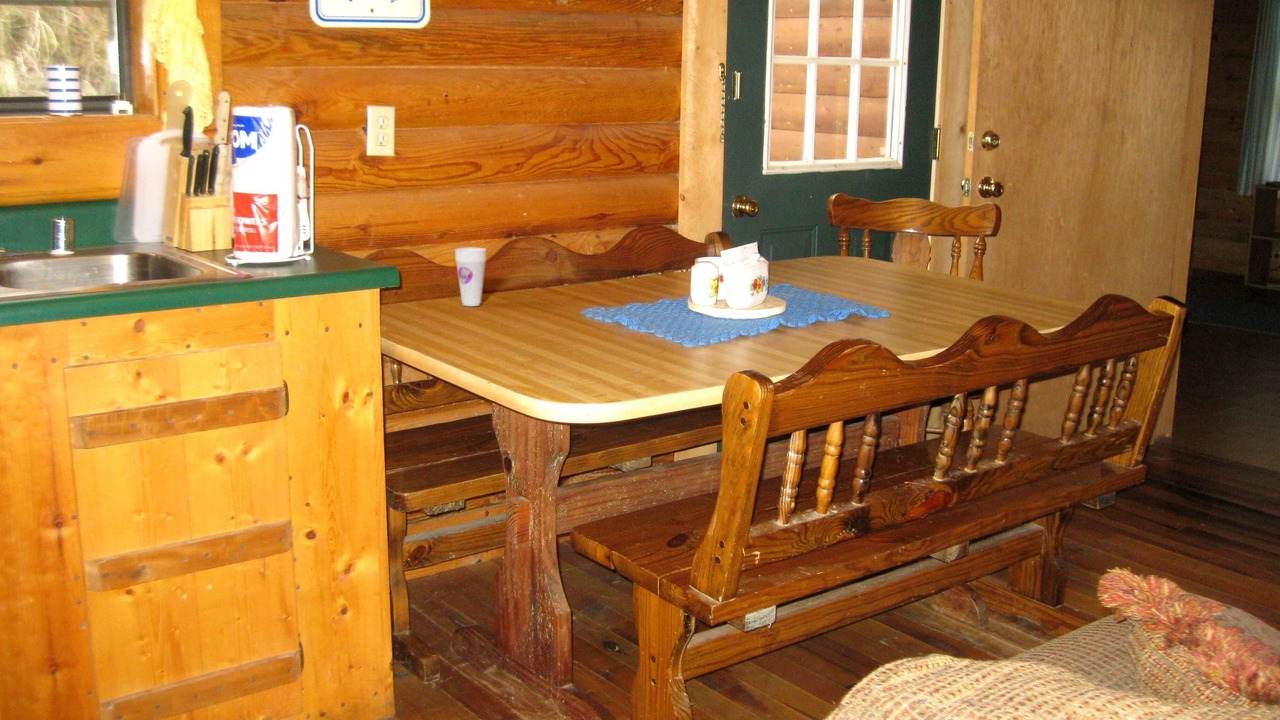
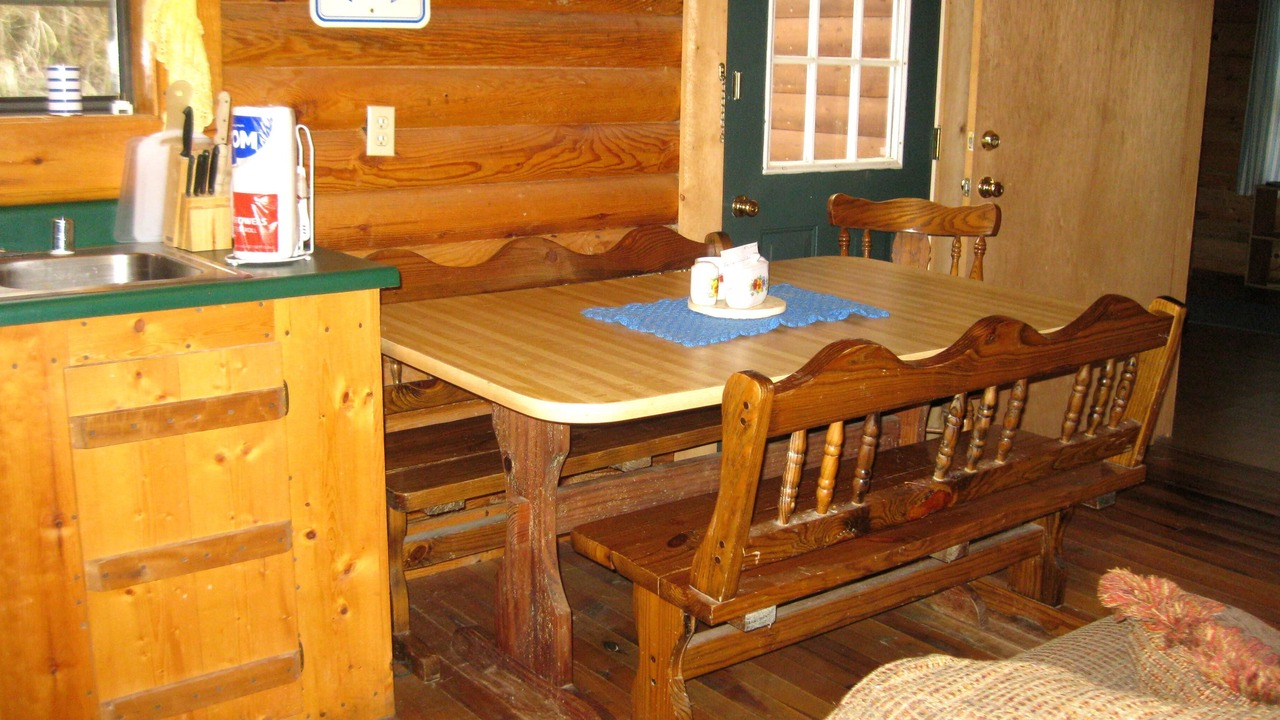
- cup (471, 277)
